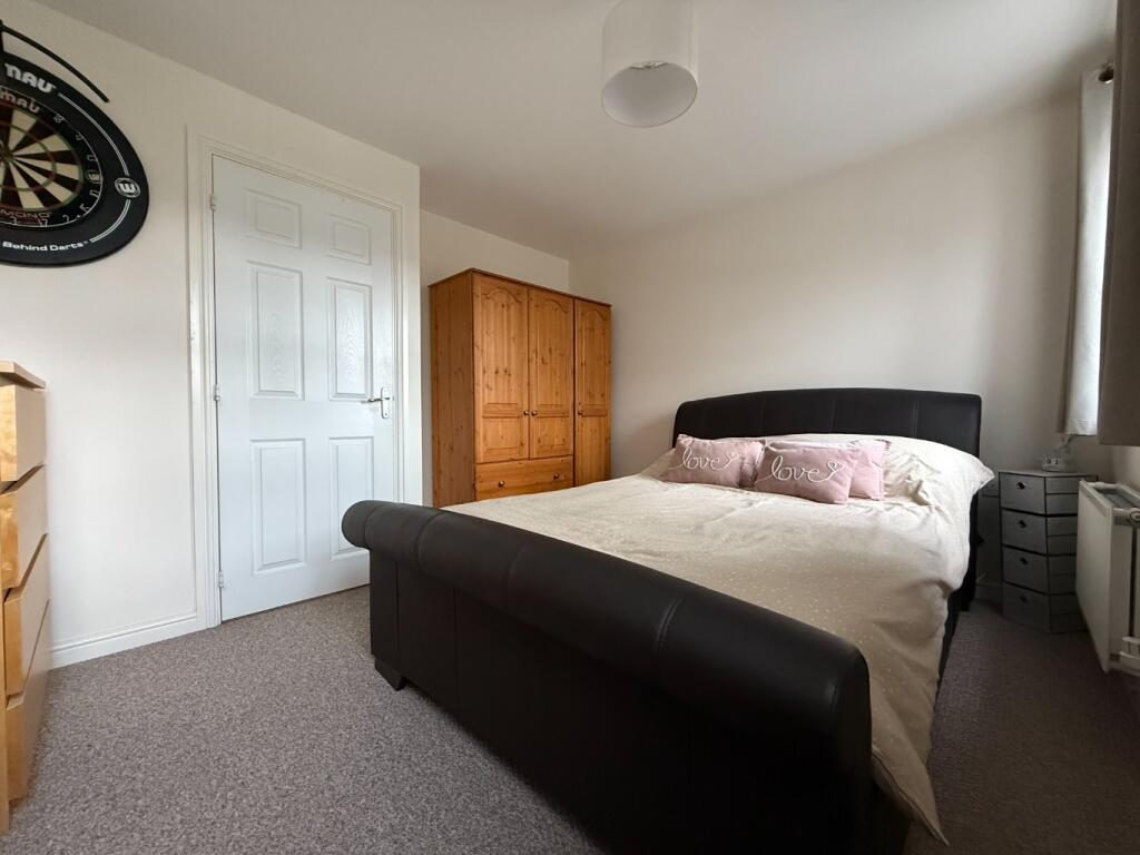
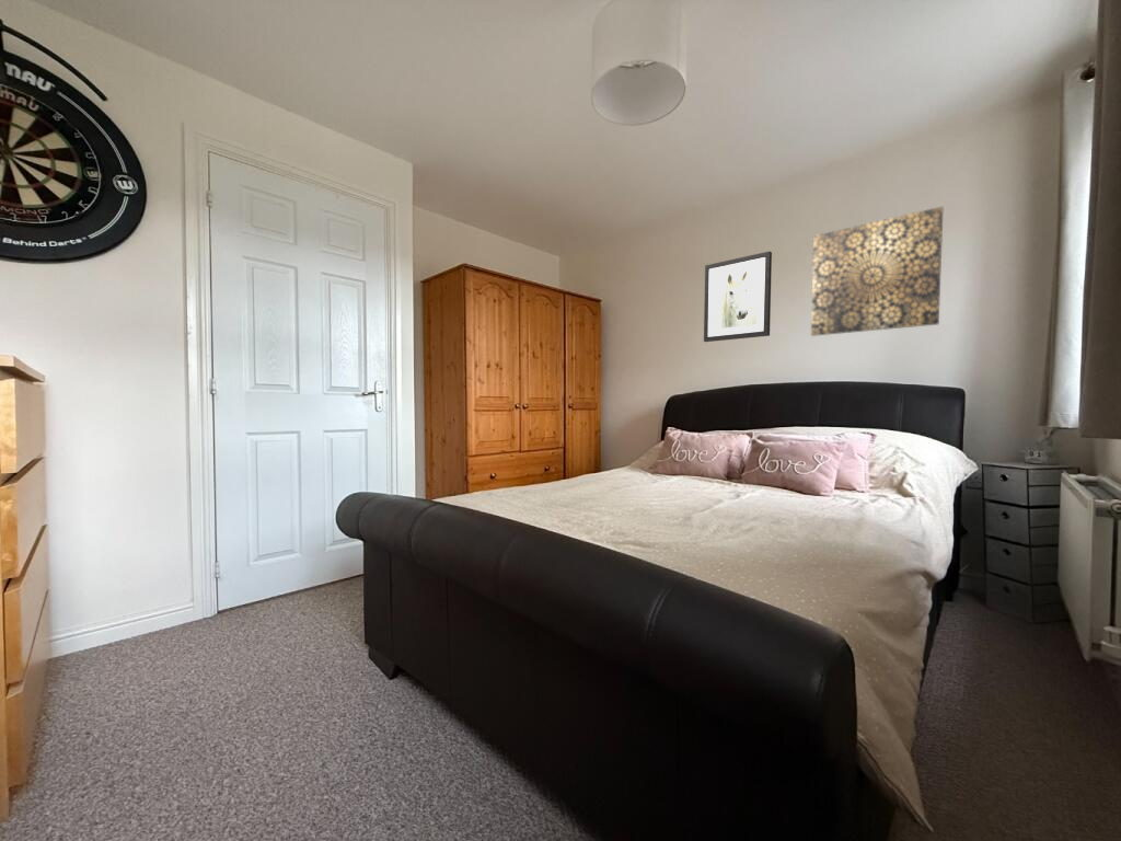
+ wall art (871, 276)
+ wall art (736, 299)
